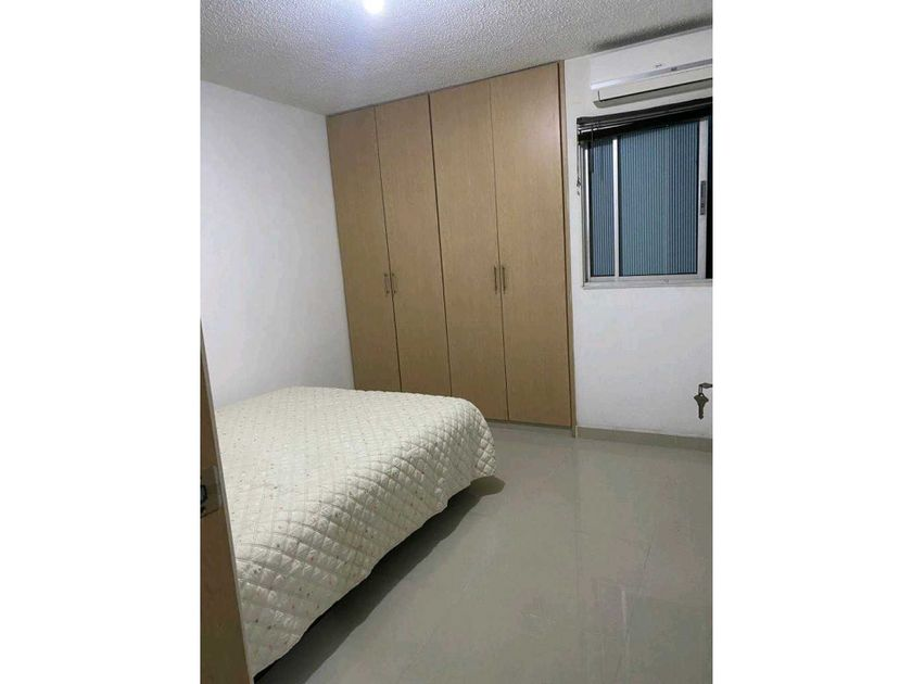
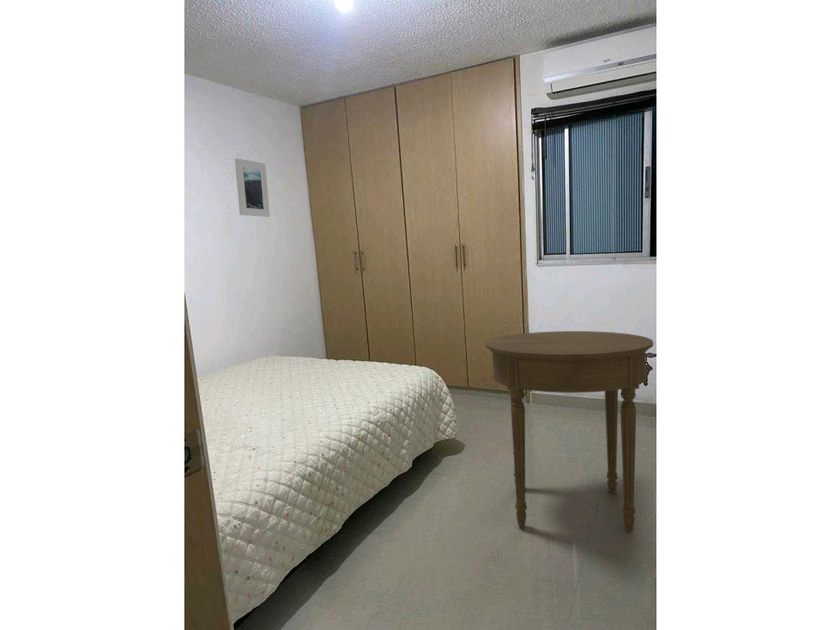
+ side table (567, 392)
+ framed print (252, 188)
